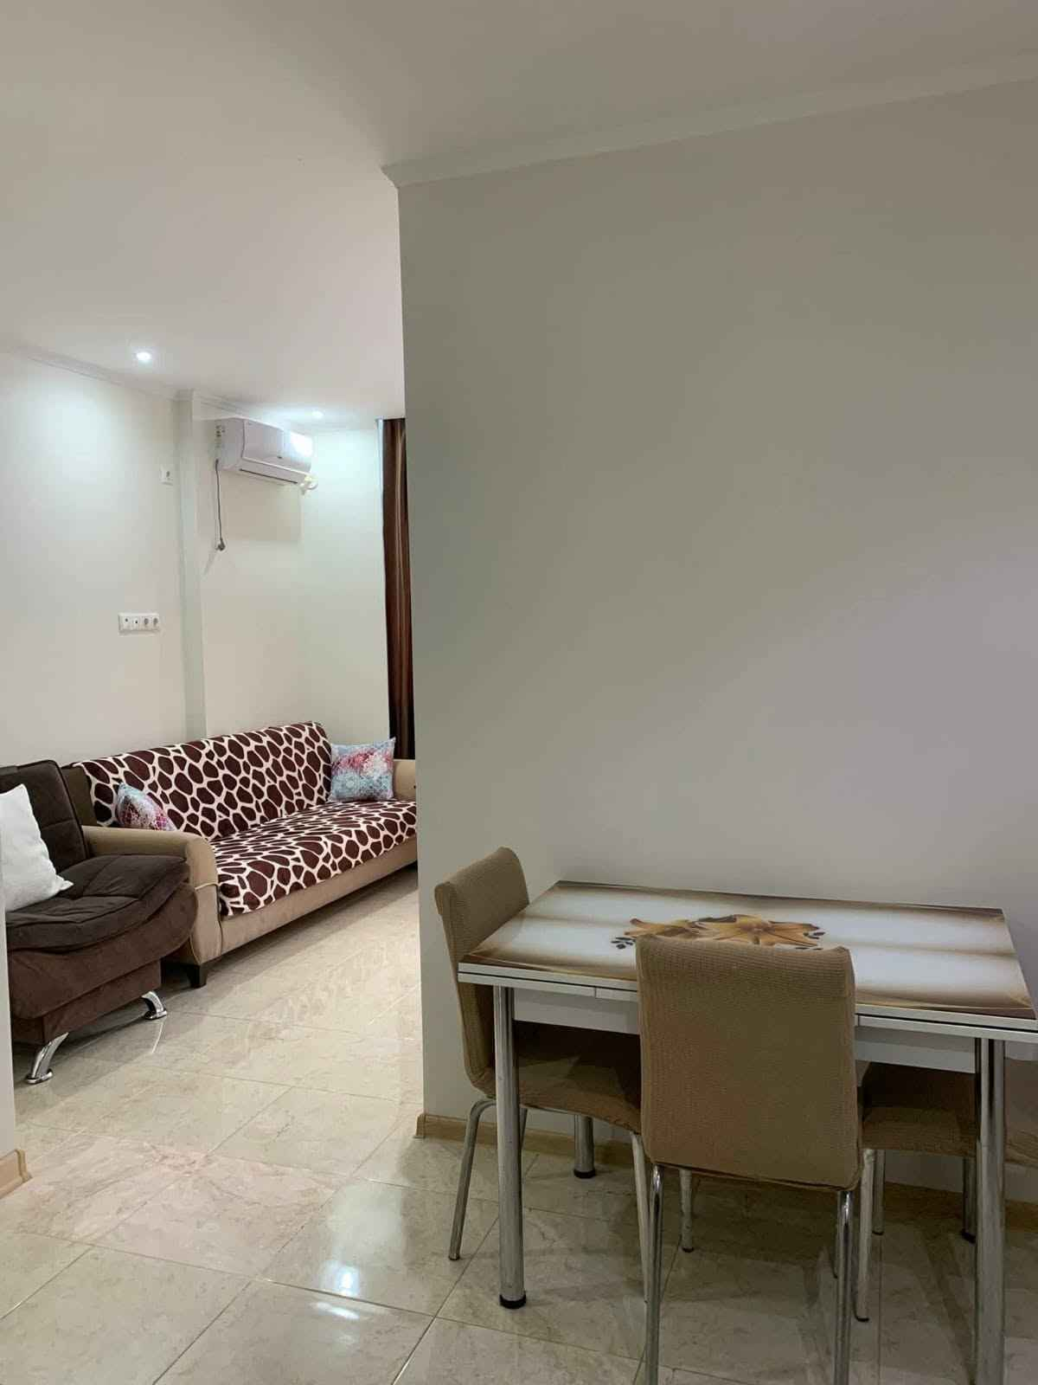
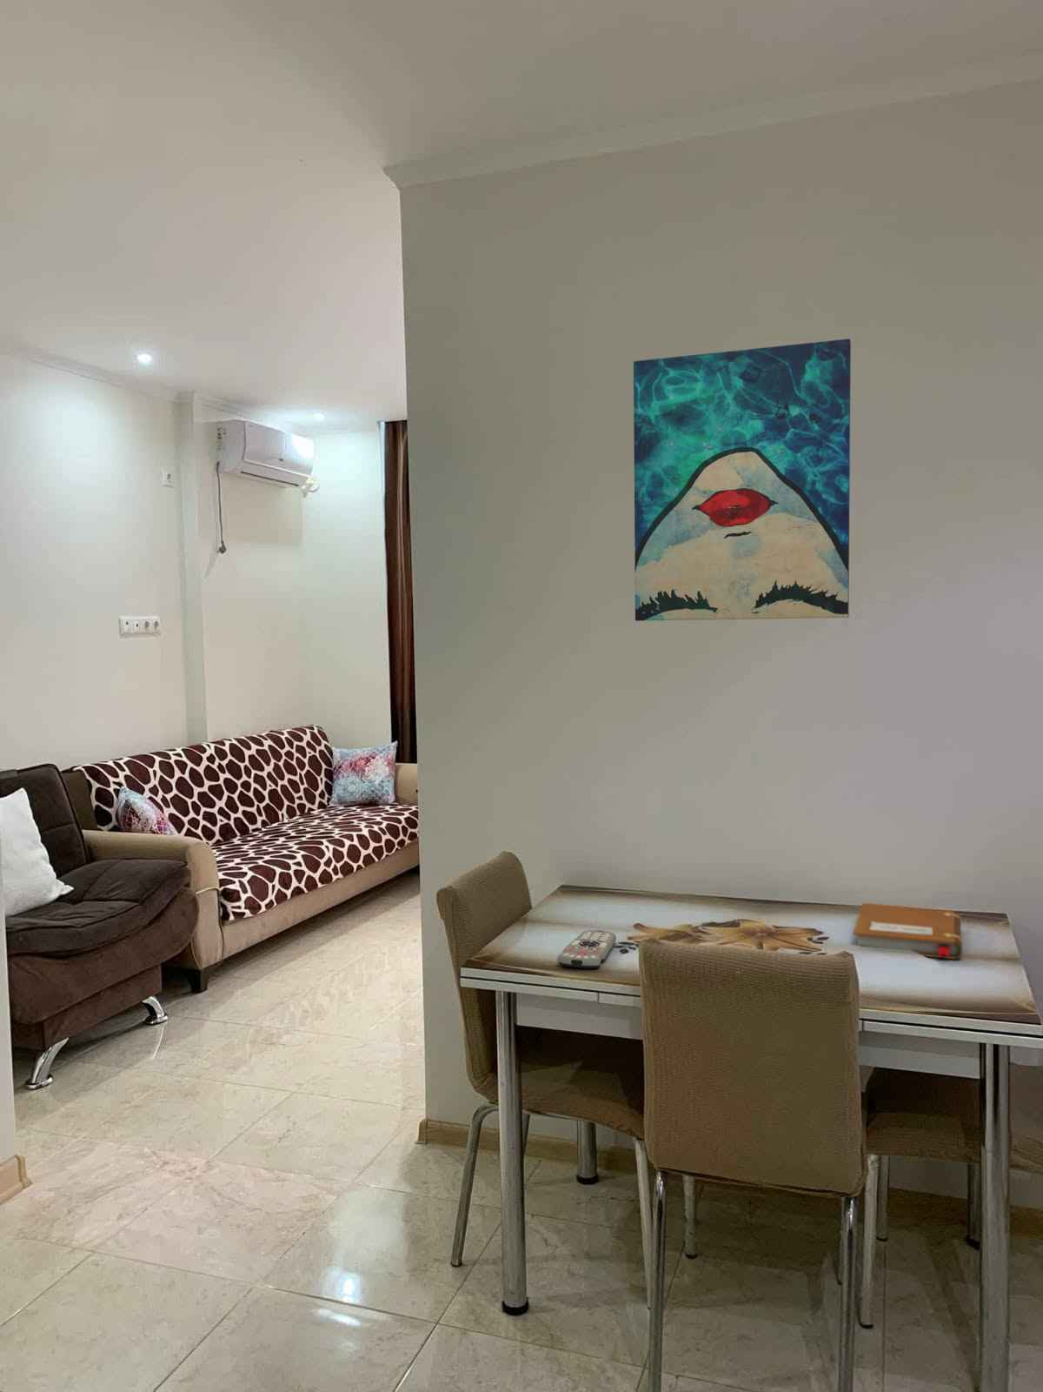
+ remote control (589, 948)
+ notebook (908, 931)
+ wall art (738, 487)
